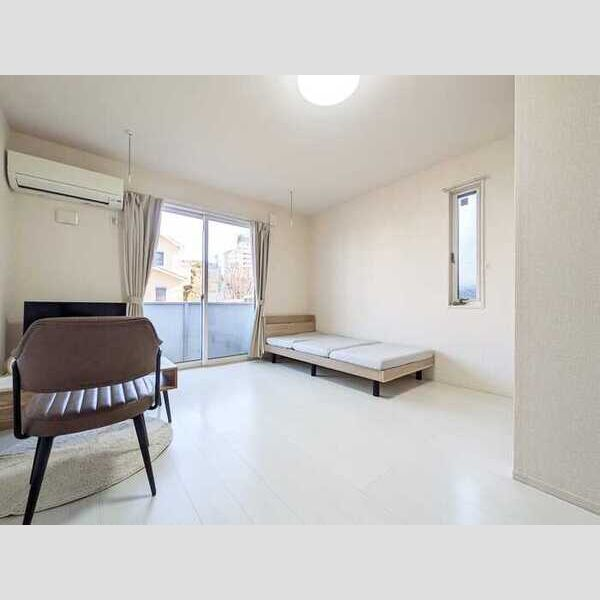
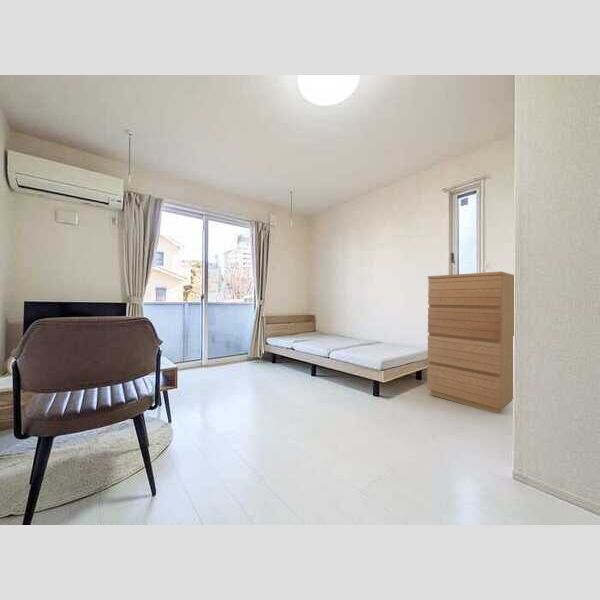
+ dresser (471, 336)
